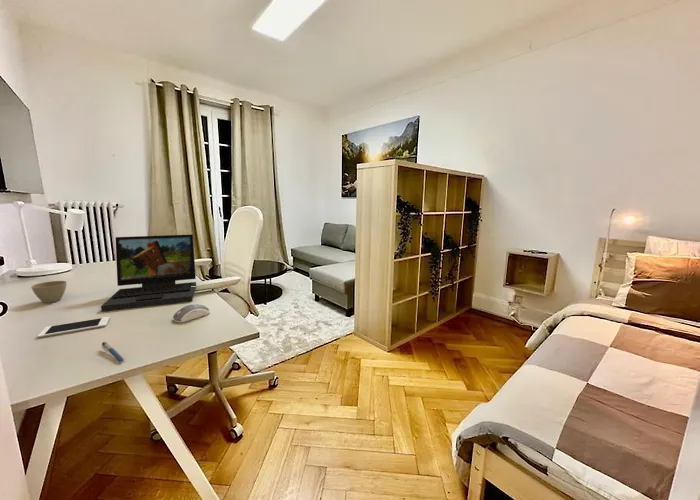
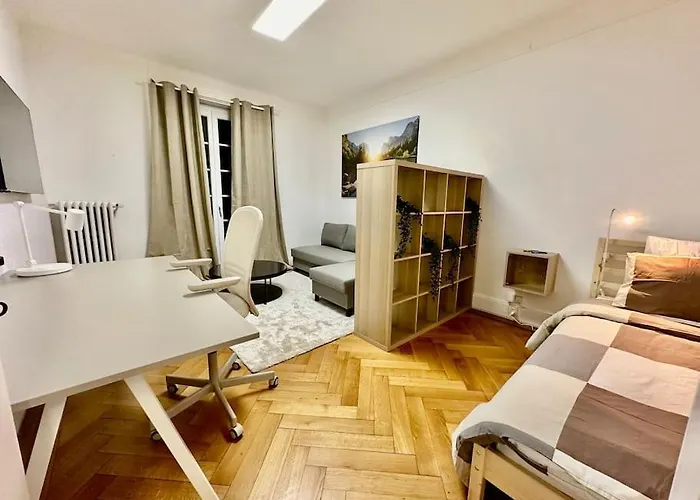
- computer mouse (192, 310)
- pen (111, 351)
- cell phone (76, 326)
- flower pot (50, 292)
- laptop (153, 267)
